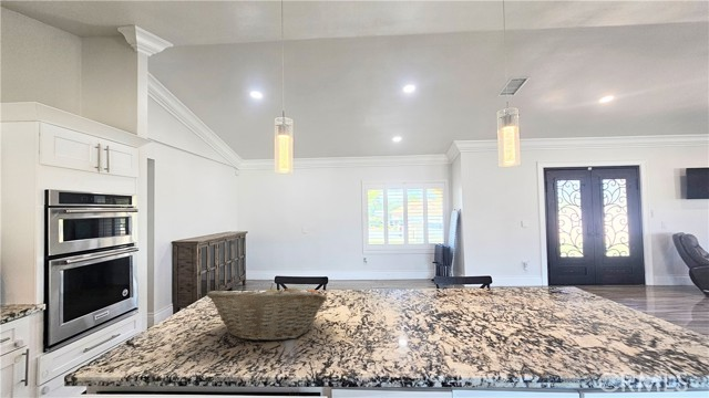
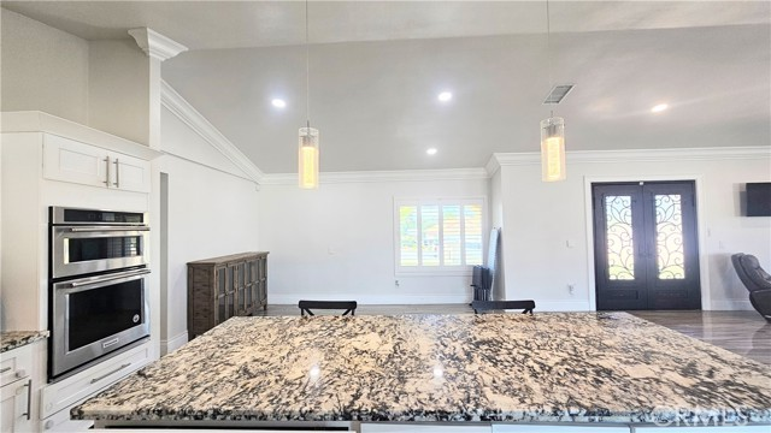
- fruit basket (268, 305)
